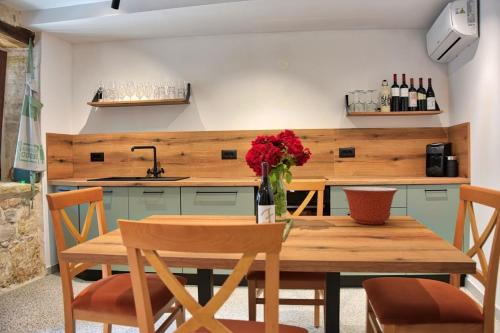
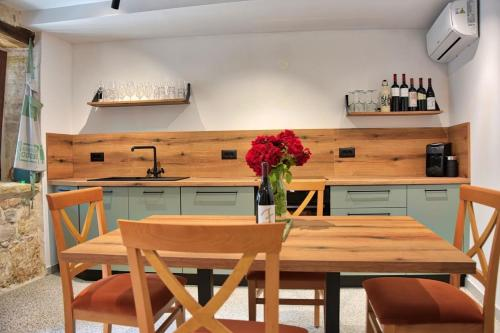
- mixing bowl (369, 205)
